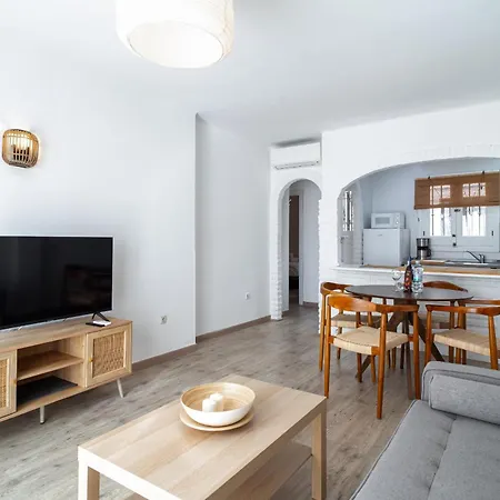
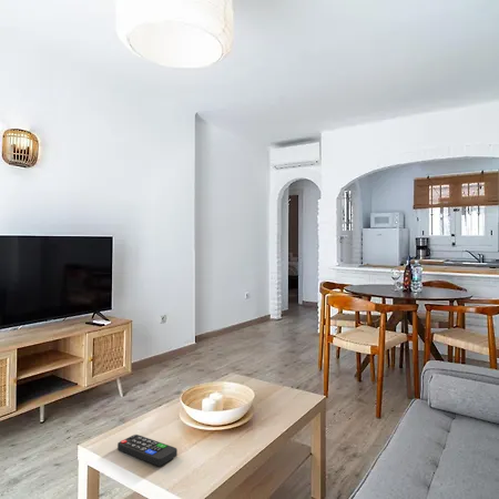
+ remote control (146, 448)
